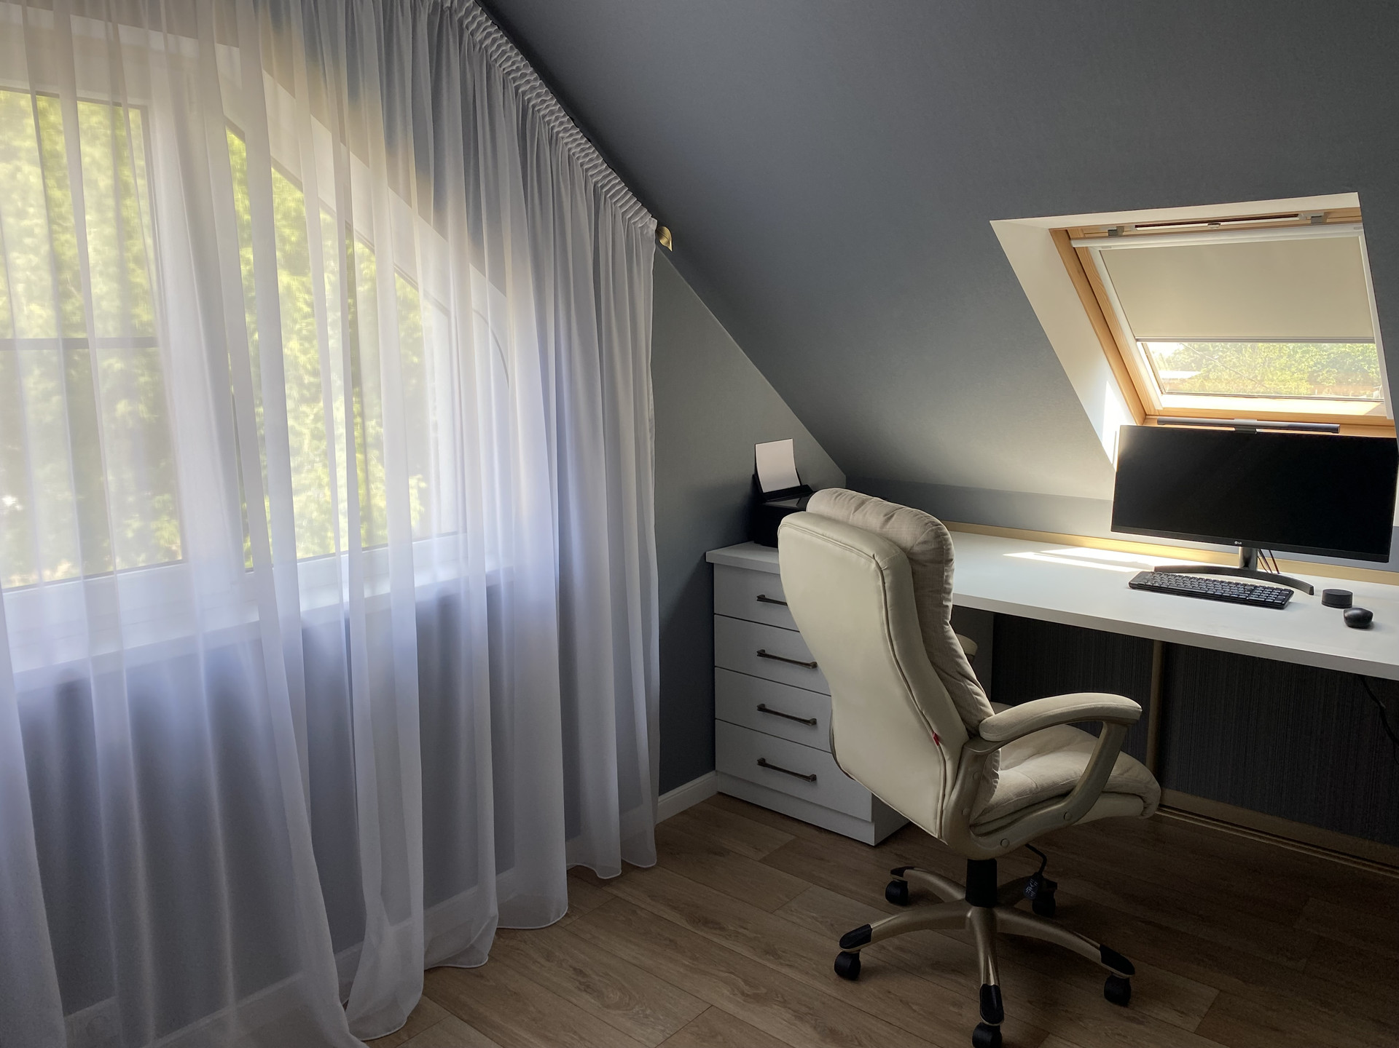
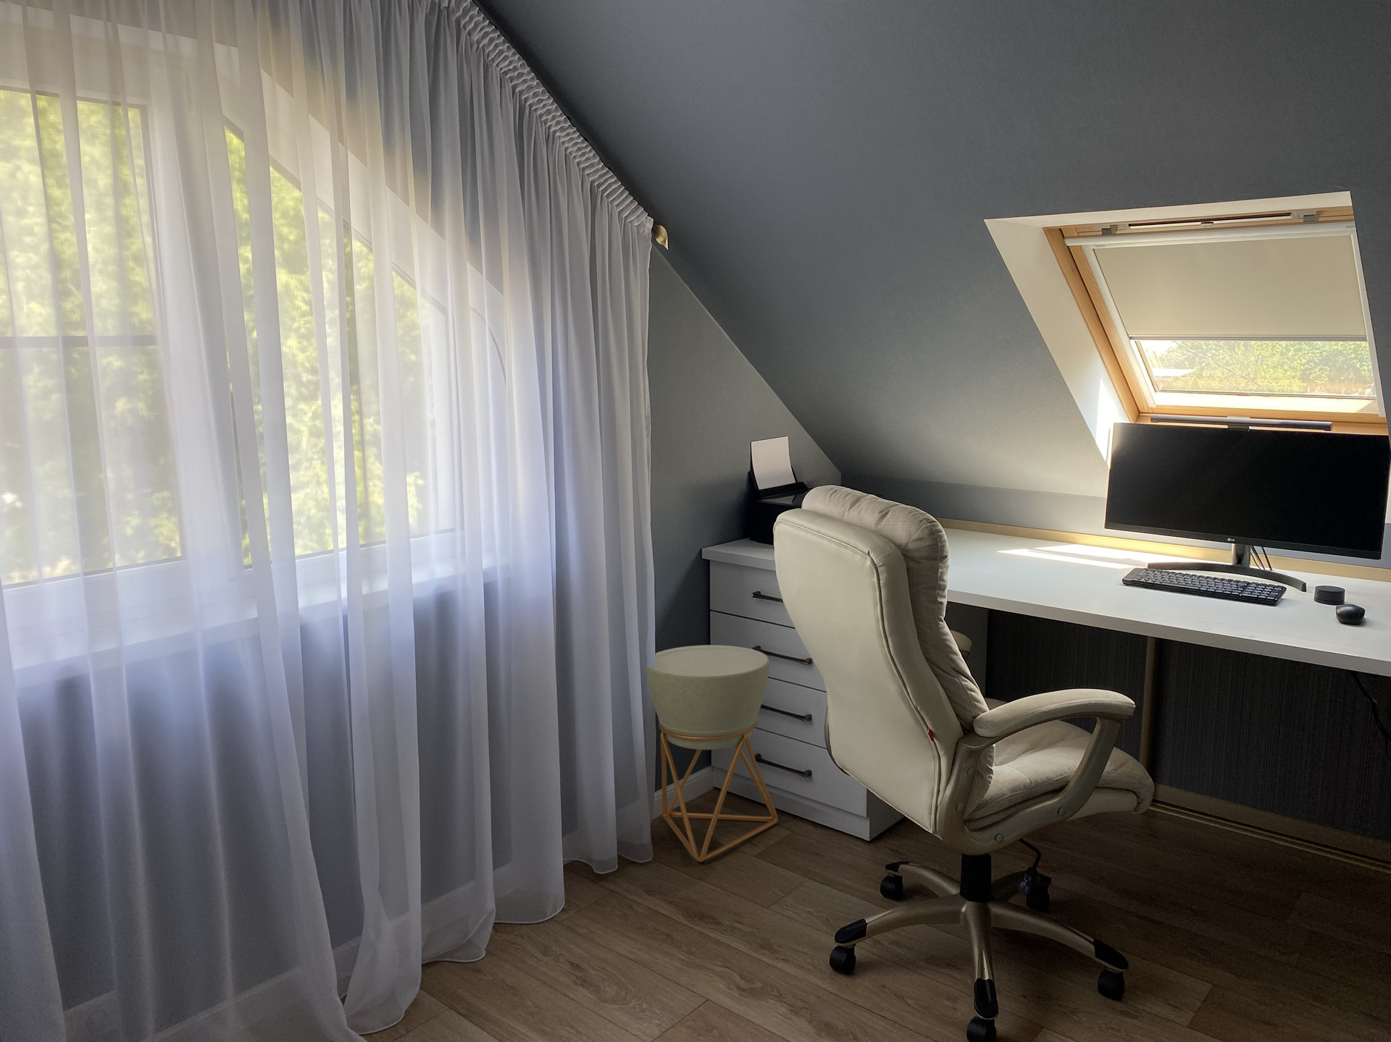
+ planter (709, 746)
